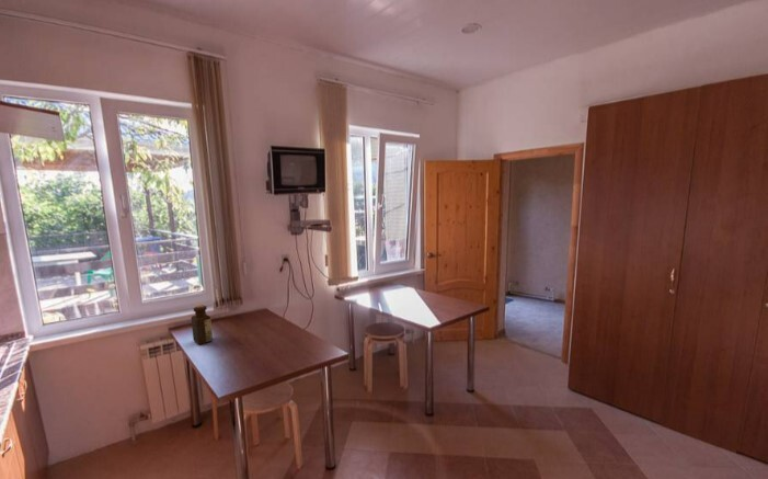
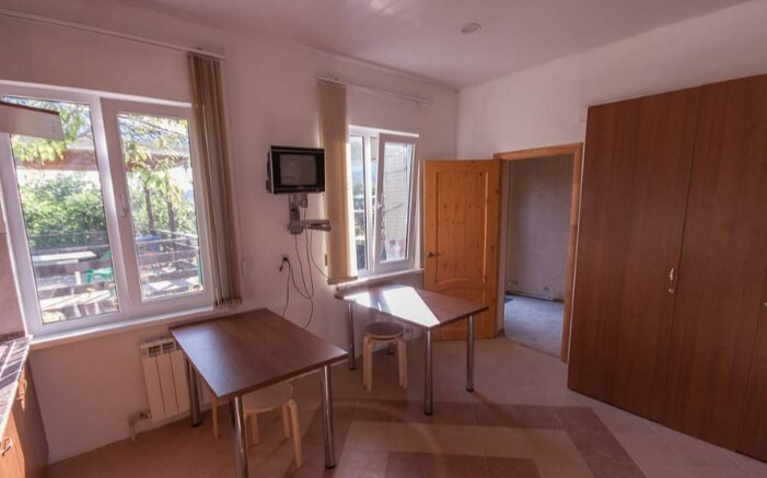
- bottle (200, 323)
